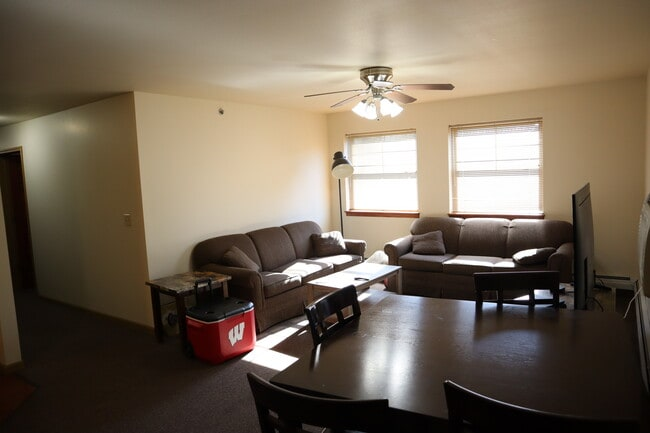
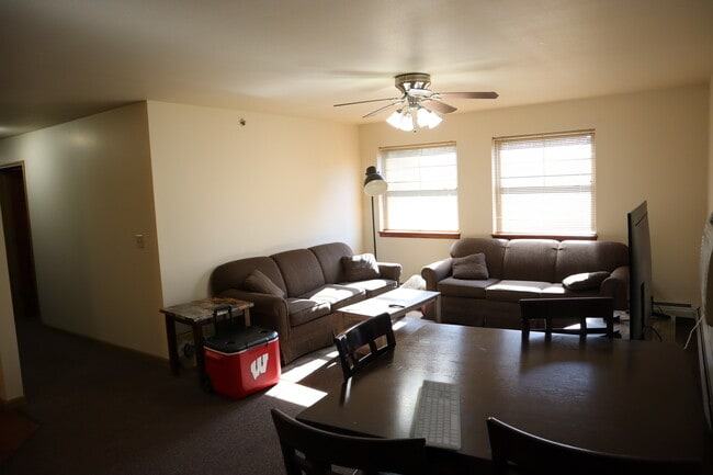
+ keyboard (439, 409)
